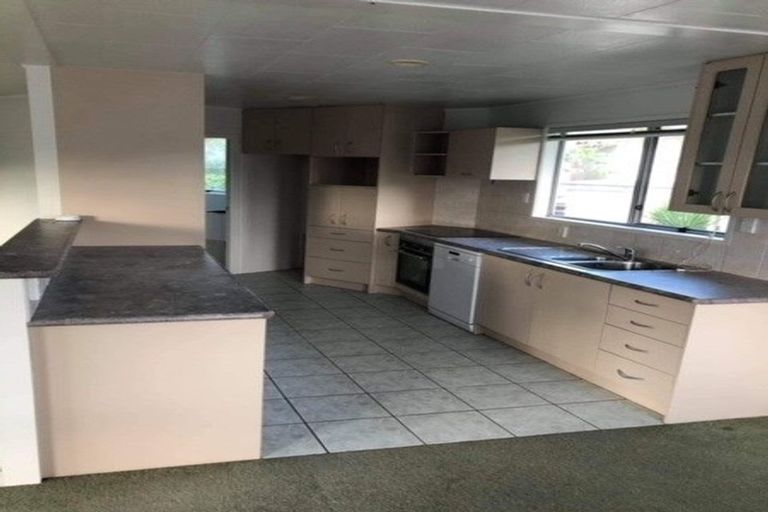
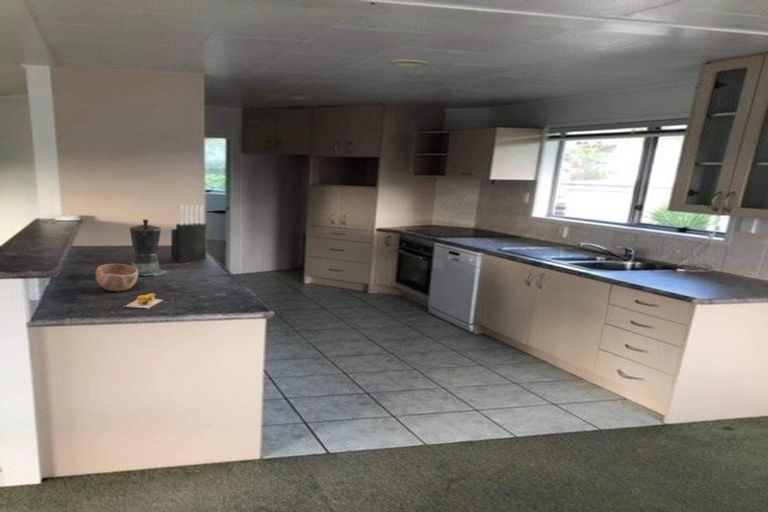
+ coffee maker (145, 246)
+ banana (144, 298)
+ knife block (188, 232)
+ bowl (117, 278)
